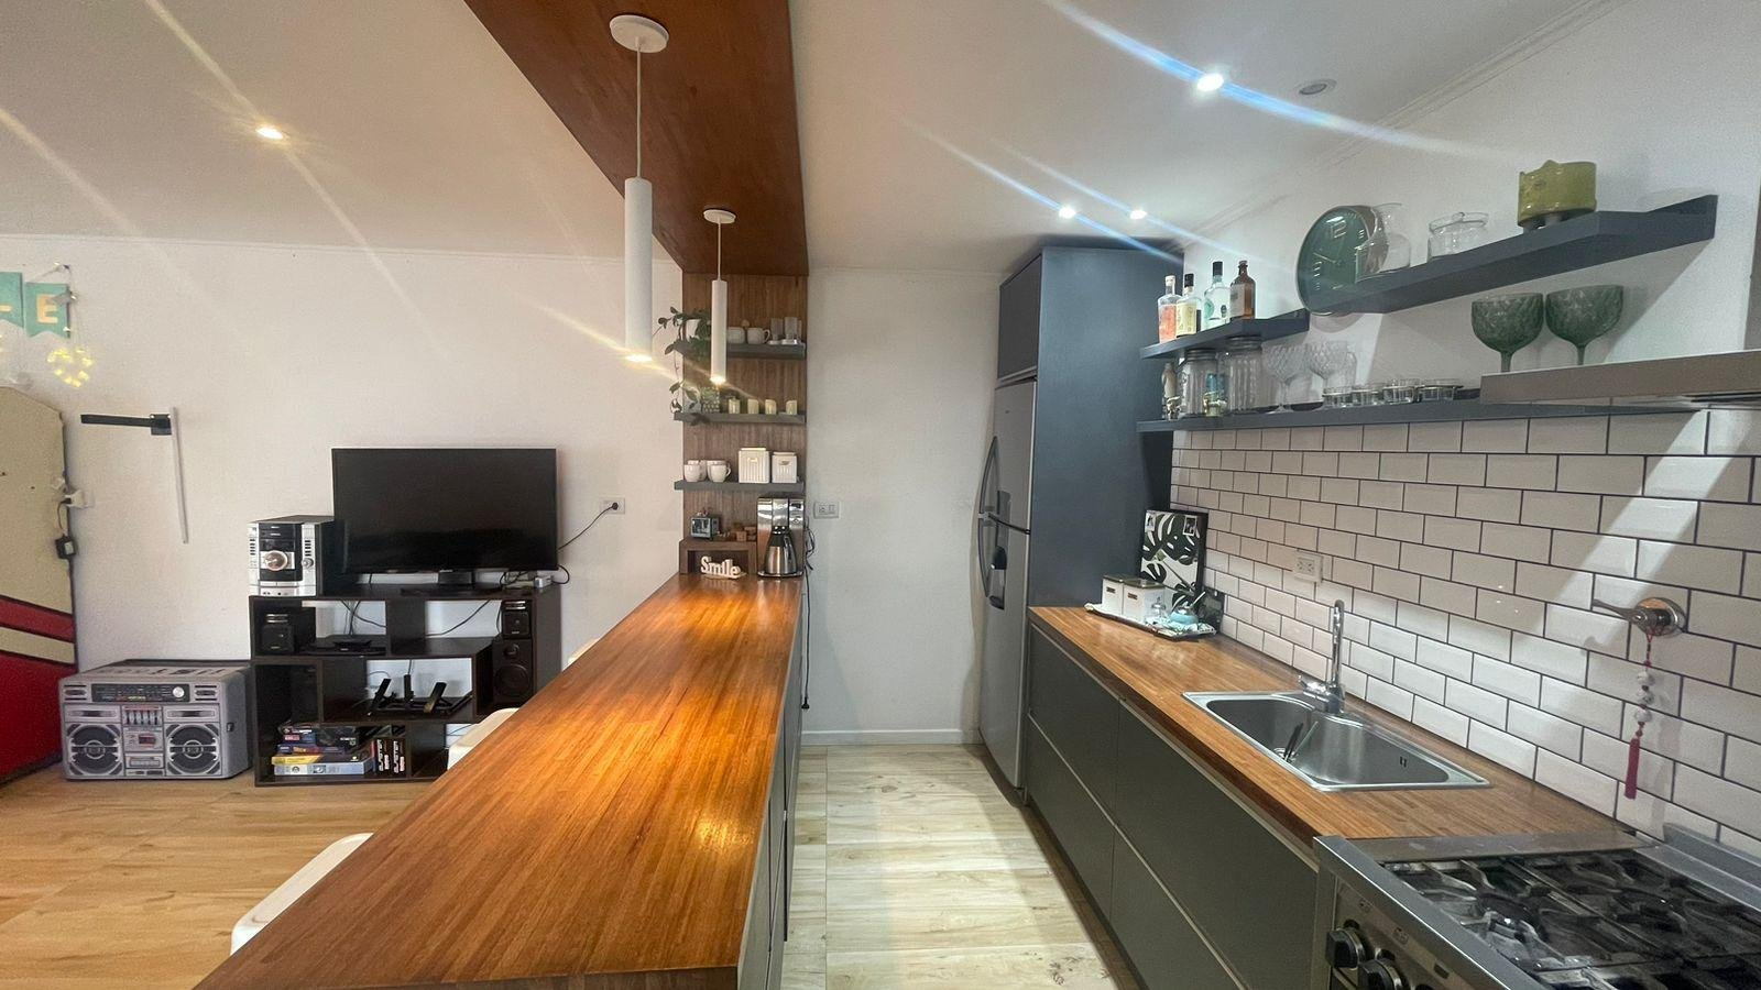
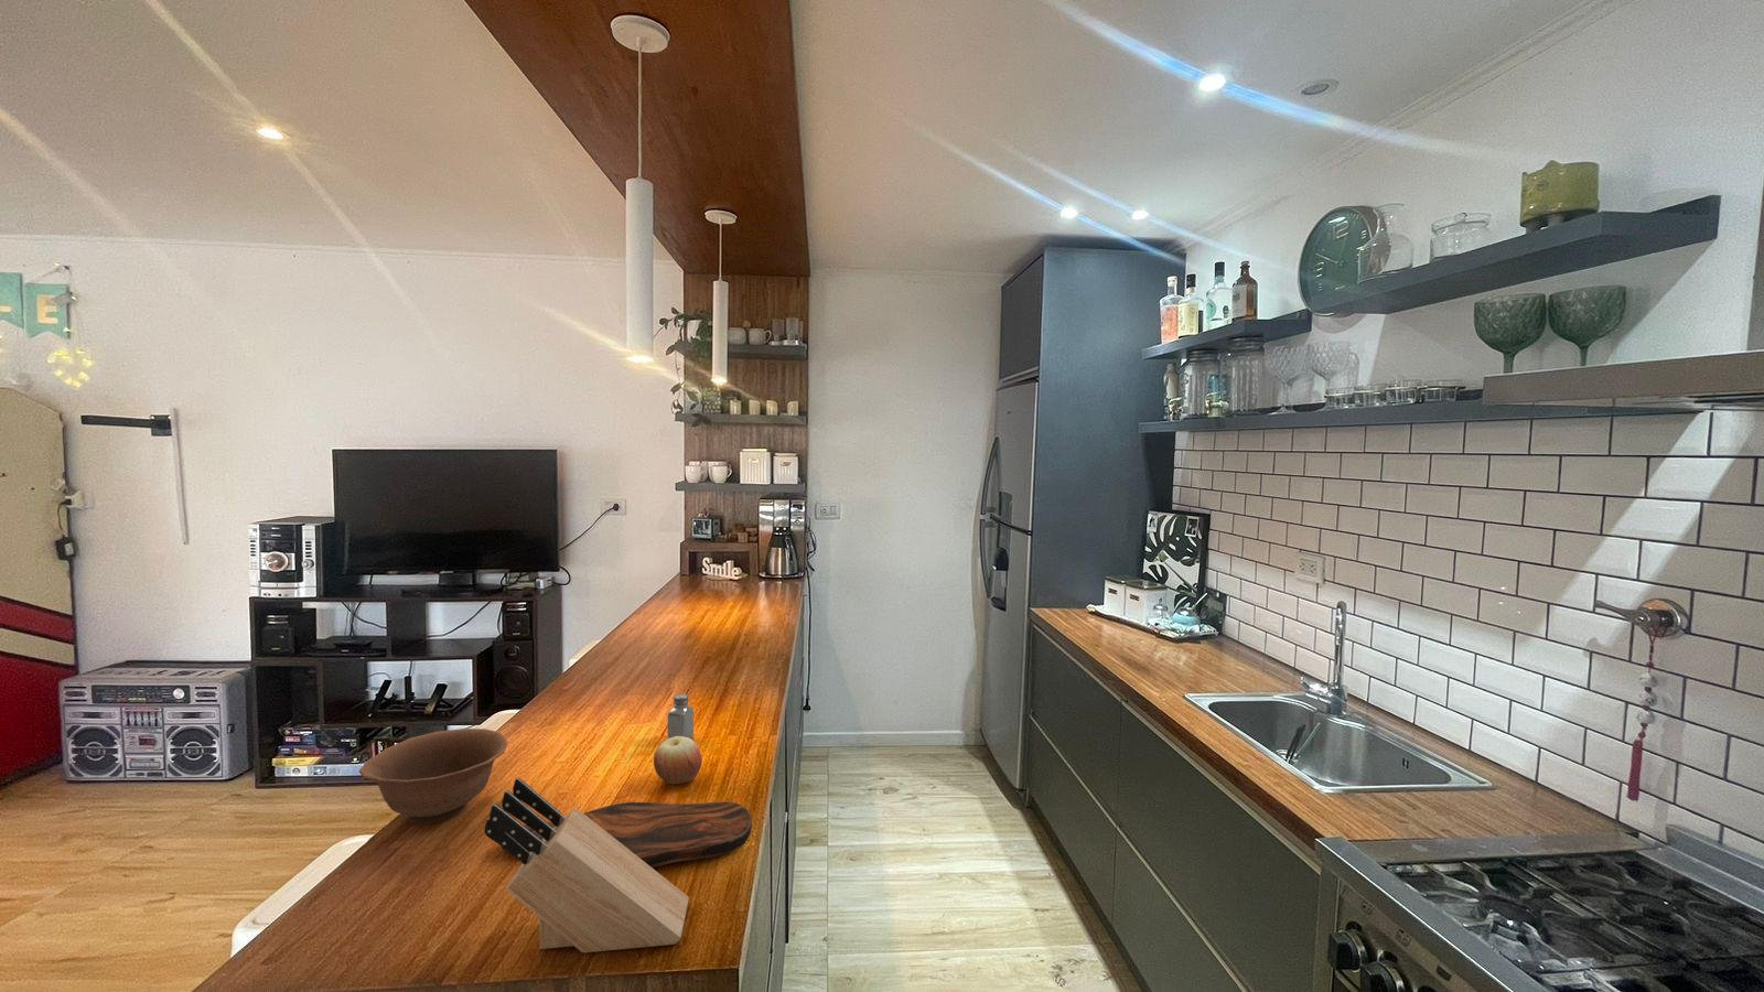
+ knife block (589, 859)
+ apple (677, 759)
+ saltshaker (680, 717)
+ bowl (436, 780)
+ cutting board (628, 836)
